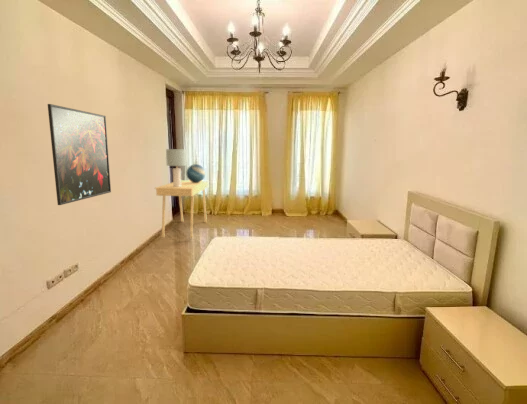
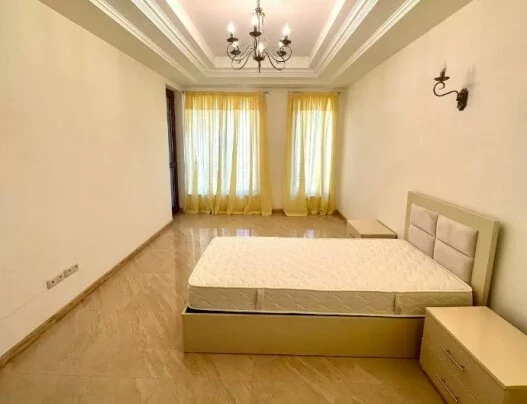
- lamp (176, 167)
- decorative globe (195, 173)
- desk (181, 206)
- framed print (84, 155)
